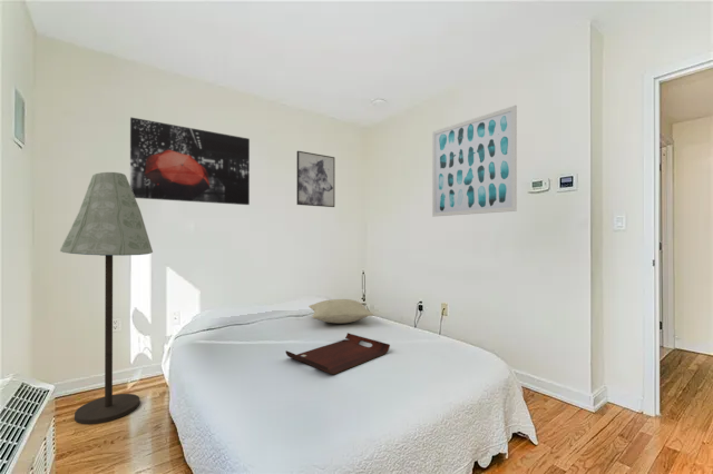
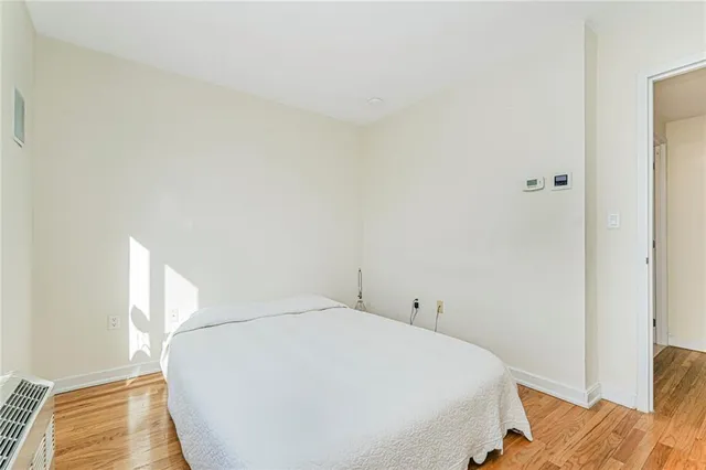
- serving tray (339, 350)
- wall art (469, 167)
- wall art (195, 165)
- pillow (339, 309)
- wall art (316, 179)
- floor lamp (108, 290)
